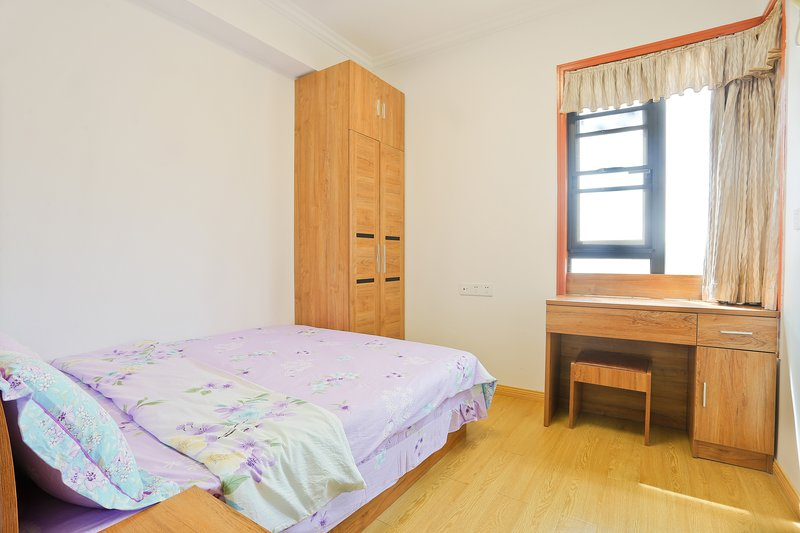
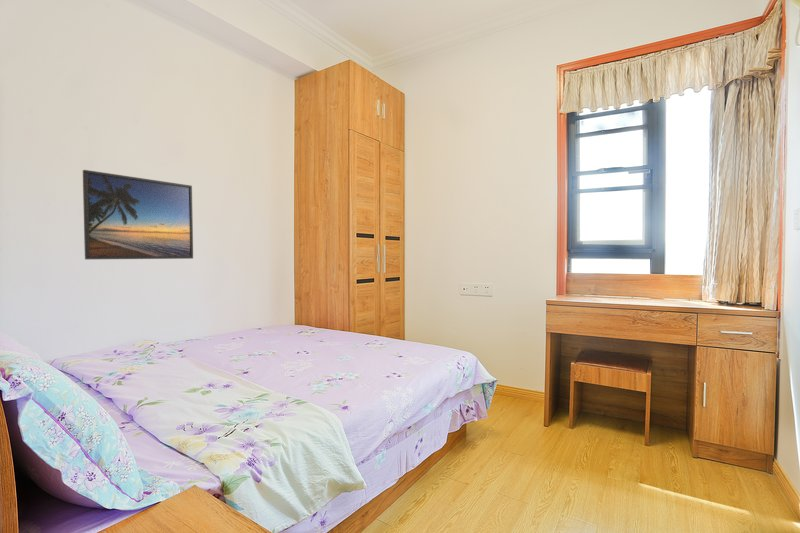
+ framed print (143, 218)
